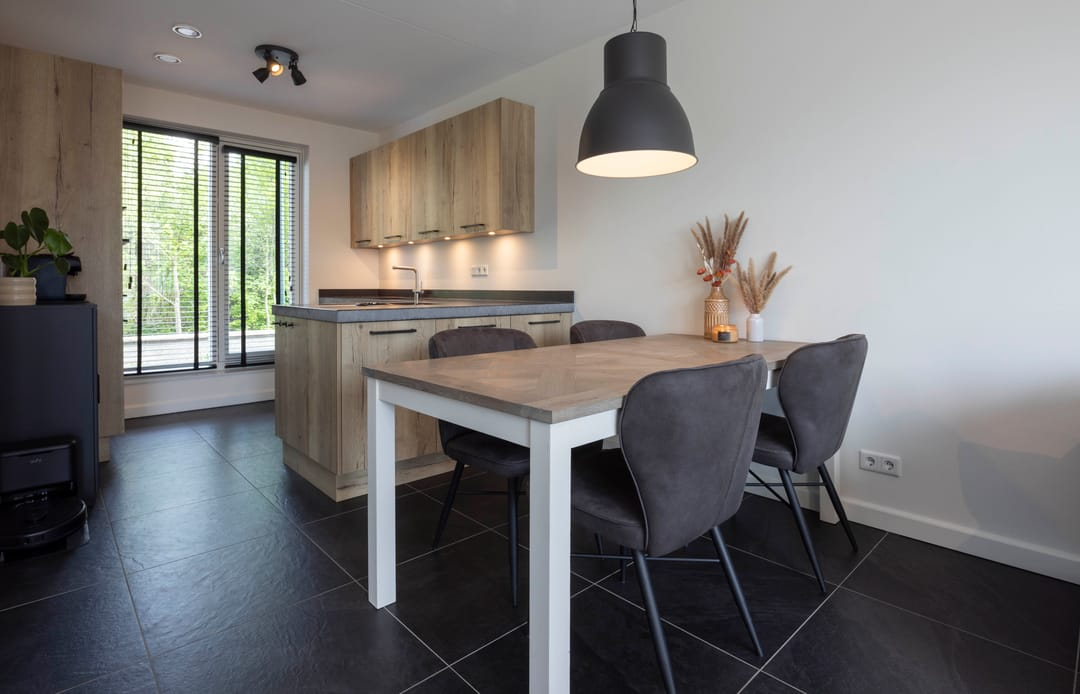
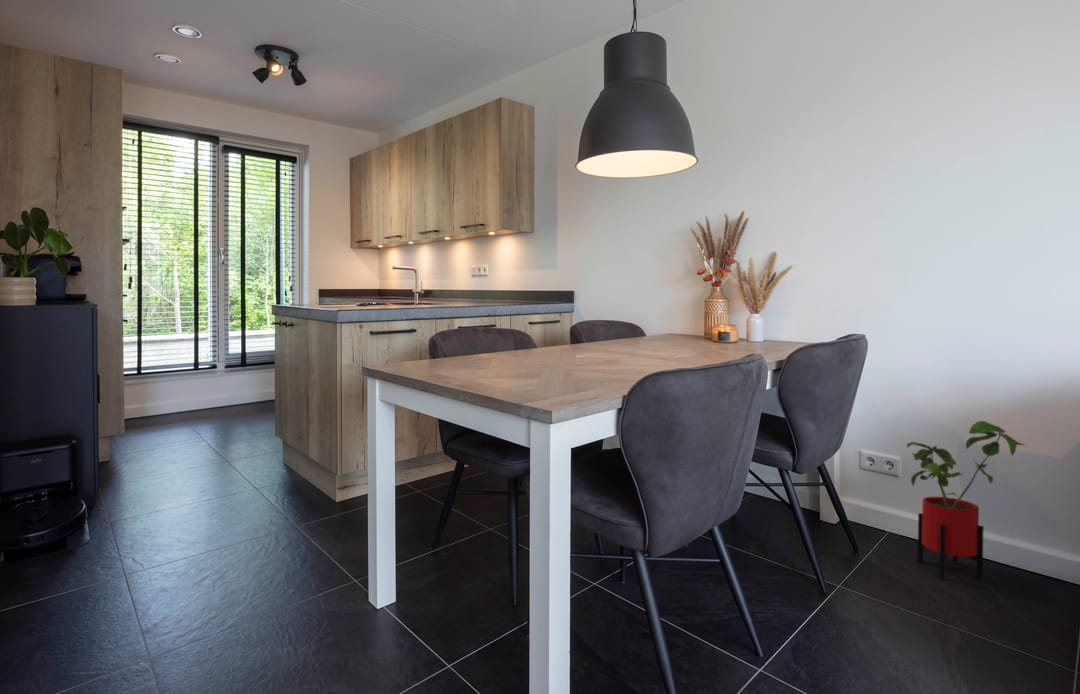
+ house plant (956, 495)
